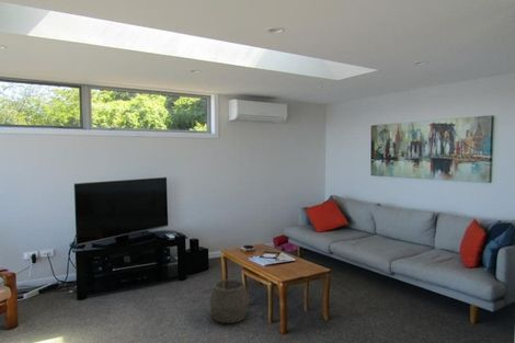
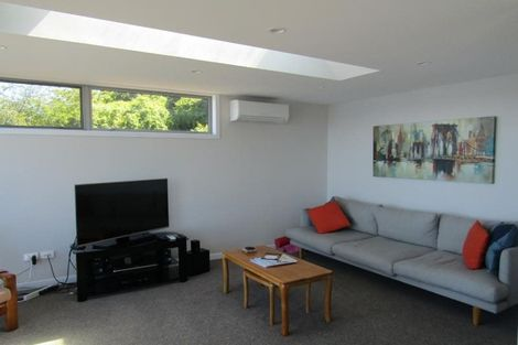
- woven basket (229, 300)
